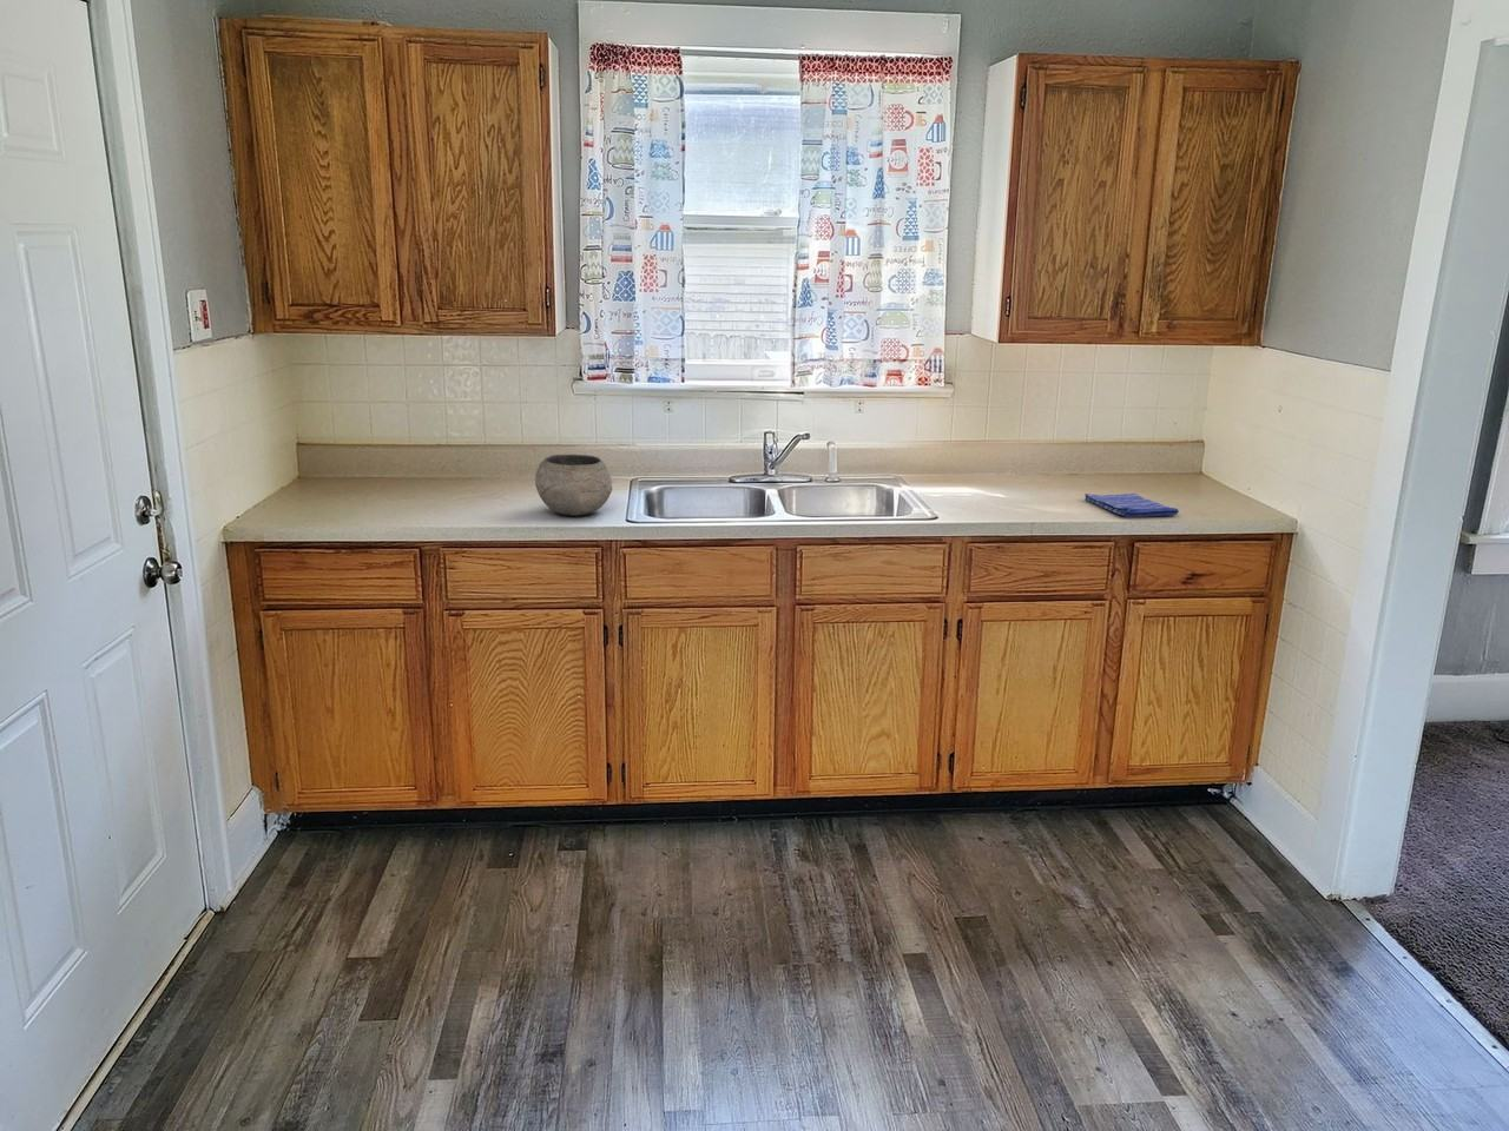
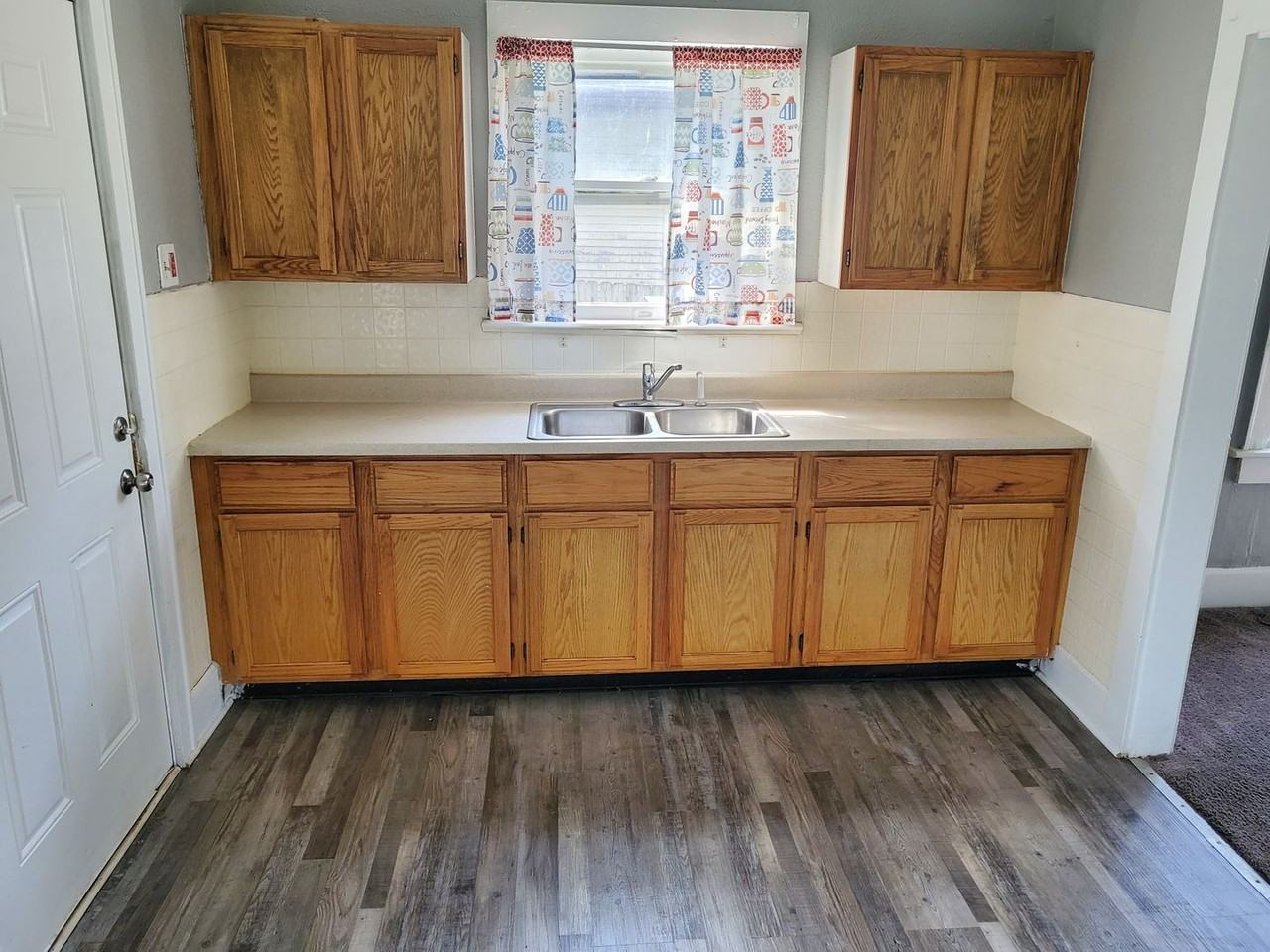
- bowl (574, 486)
- dish towel (1131, 503)
